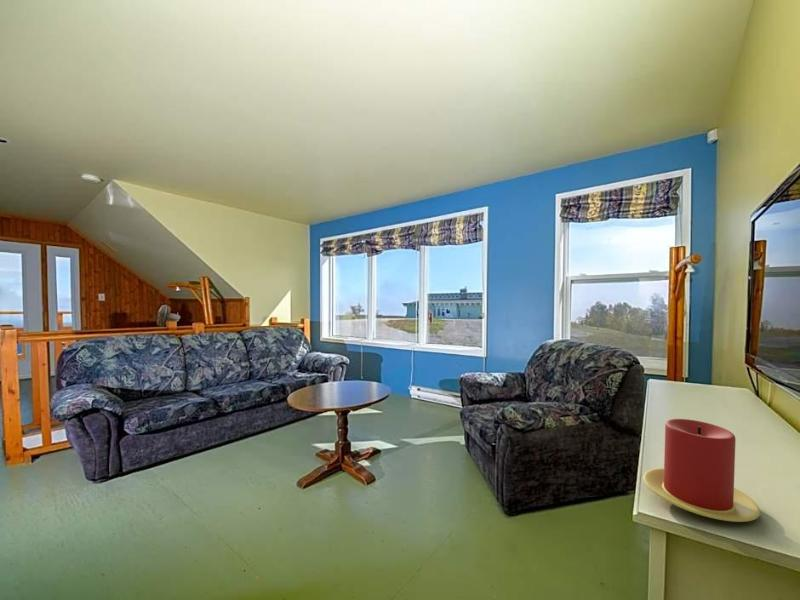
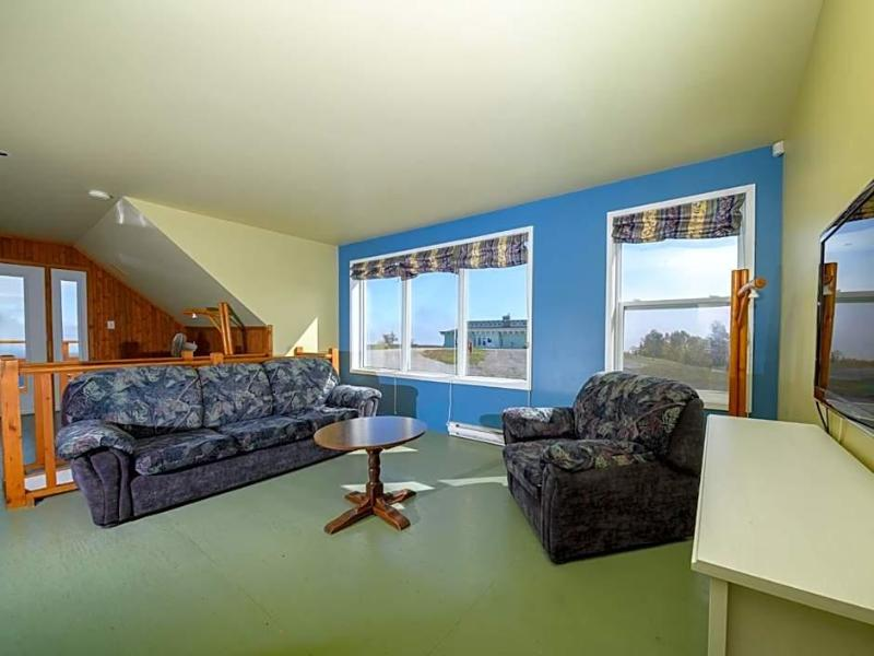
- candle (697, 463)
